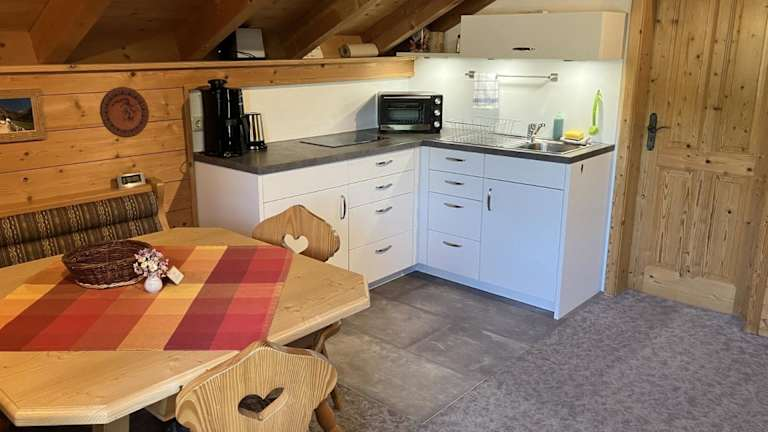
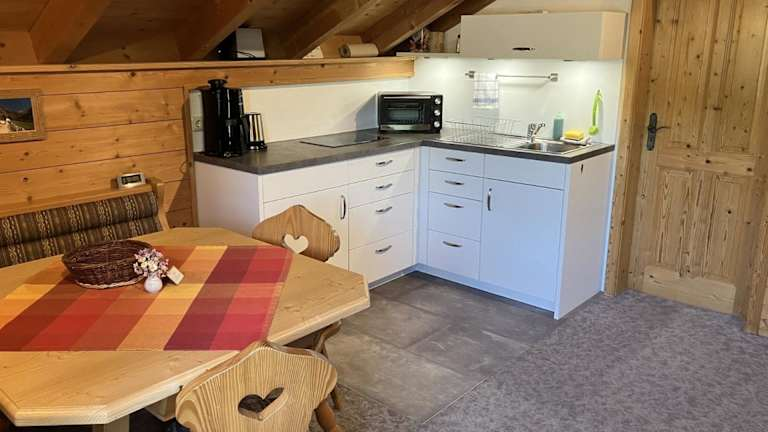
- decorative plate (124, 112)
